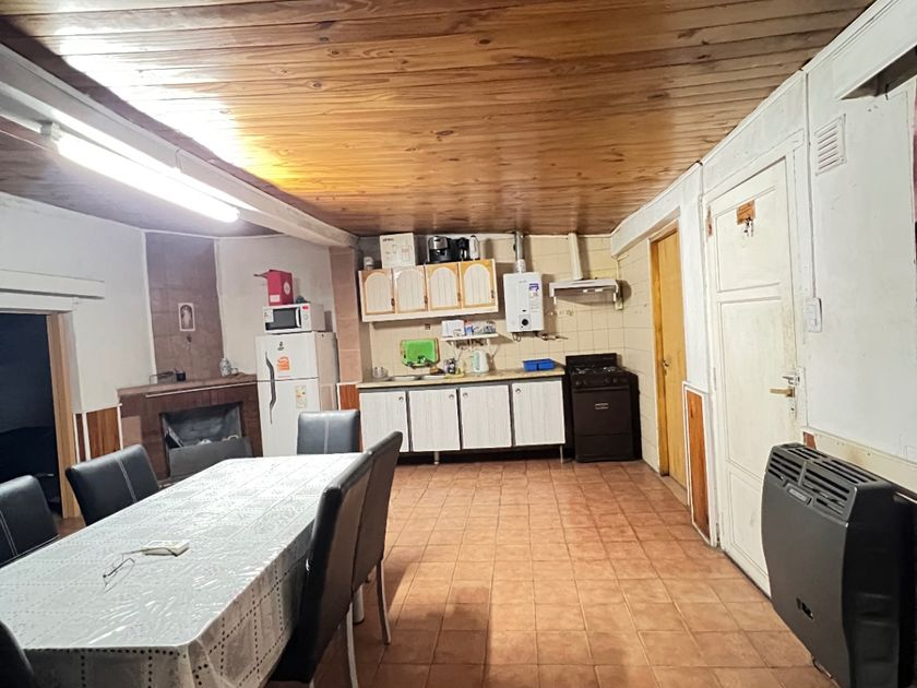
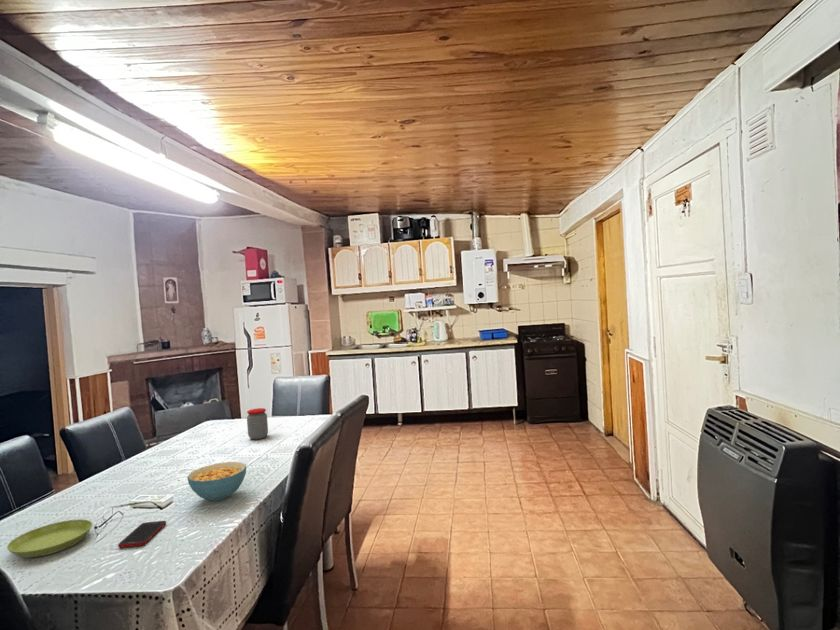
+ cell phone (143, 533)
+ cereal bowl (218, 484)
+ jar (257, 423)
+ saucer (51, 539)
